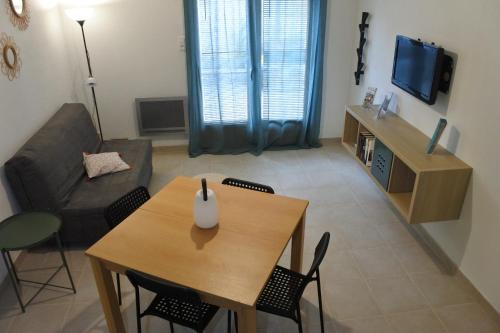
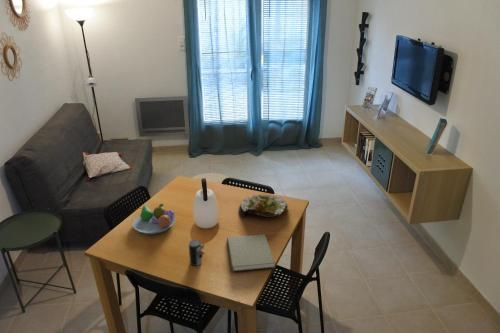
+ book (249, 251)
+ fruit bowl (153, 217)
+ salad plate (263, 203)
+ cup (197, 253)
